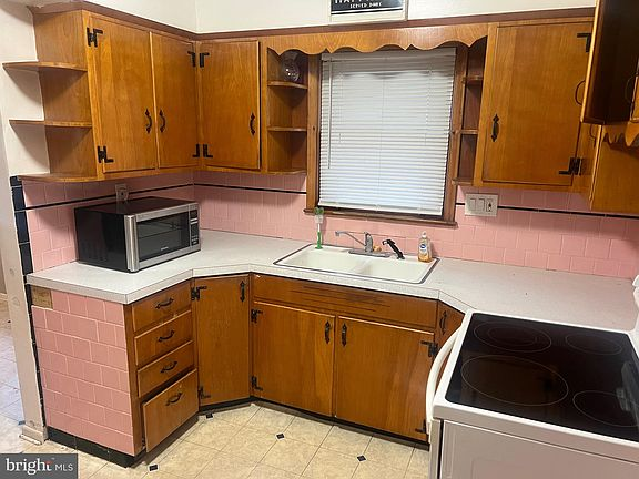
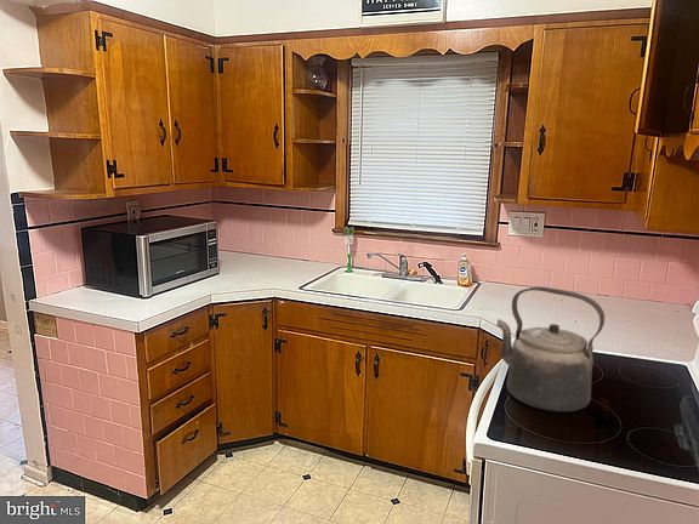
+ kettle (544, 341)
